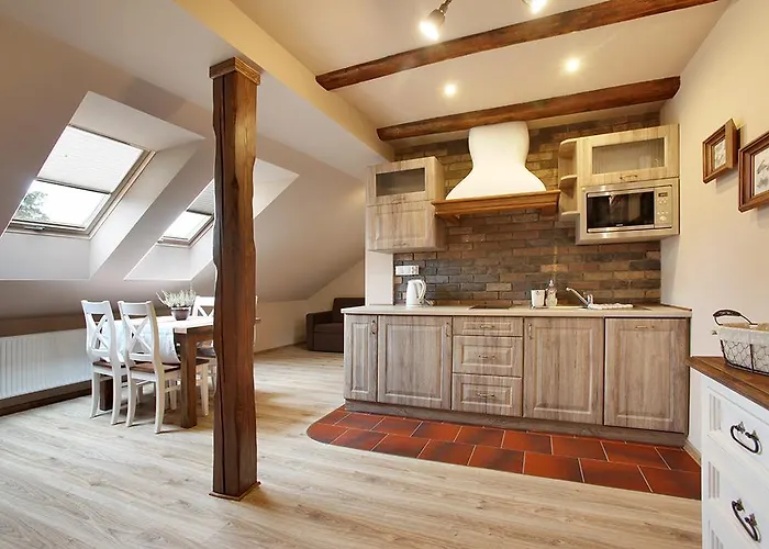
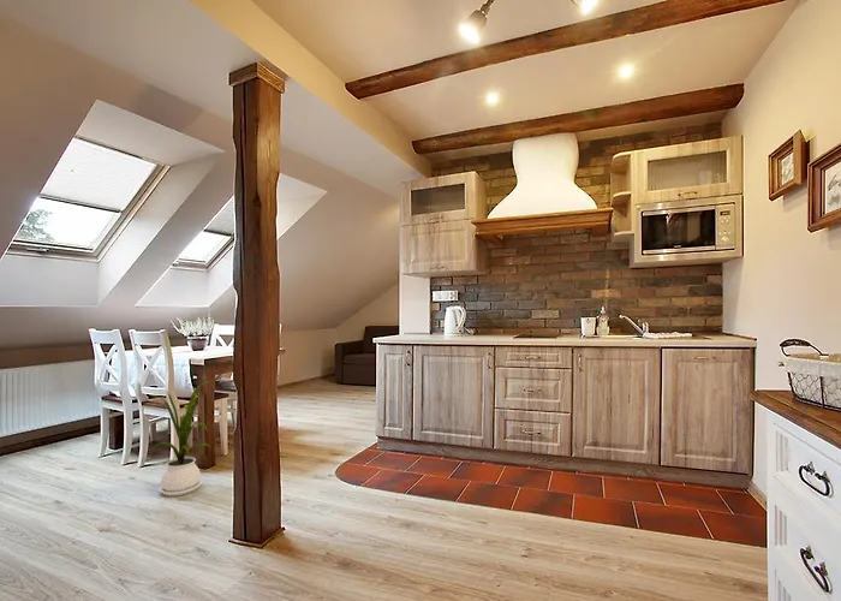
+ house plant (183, 434)
